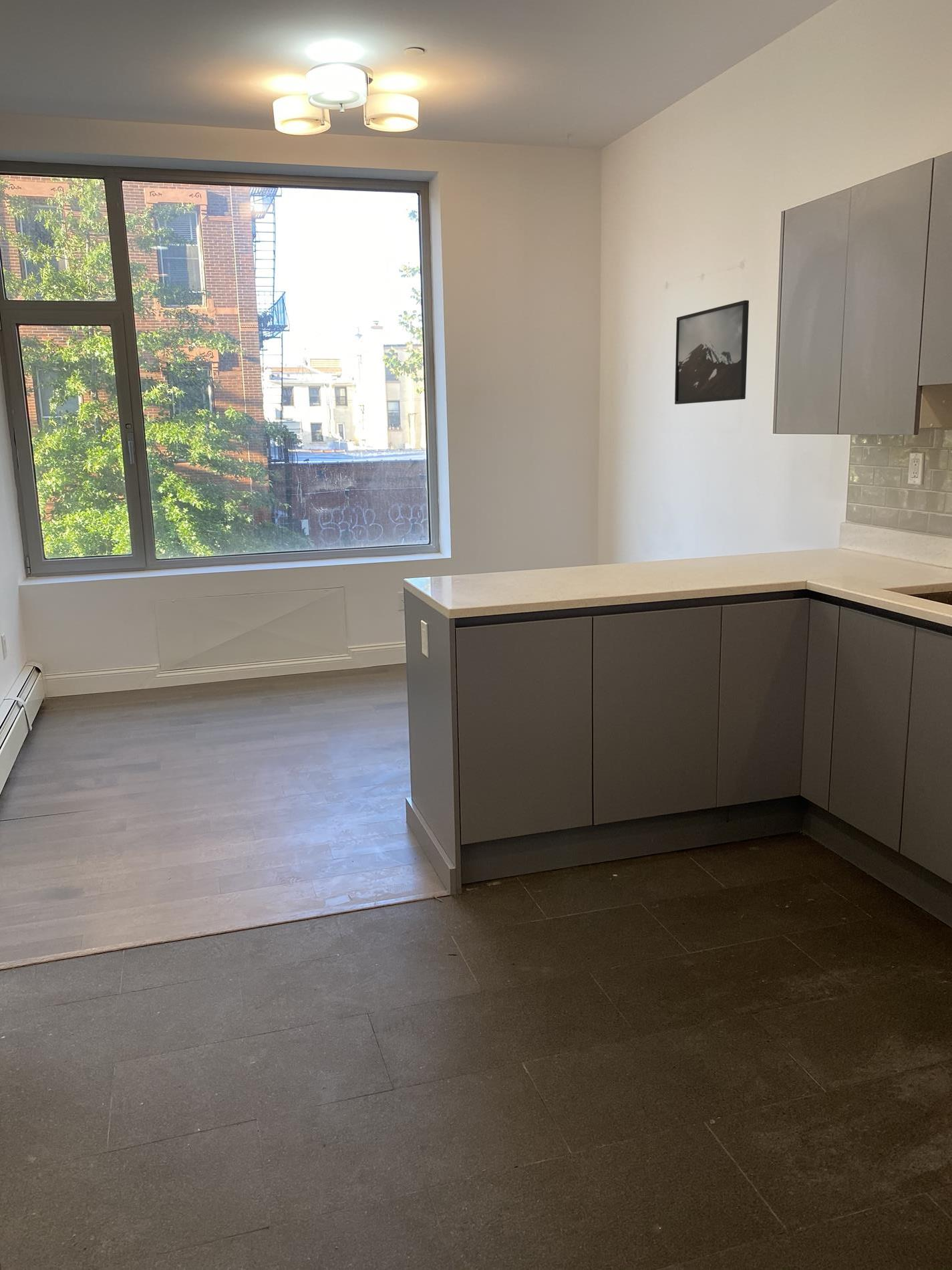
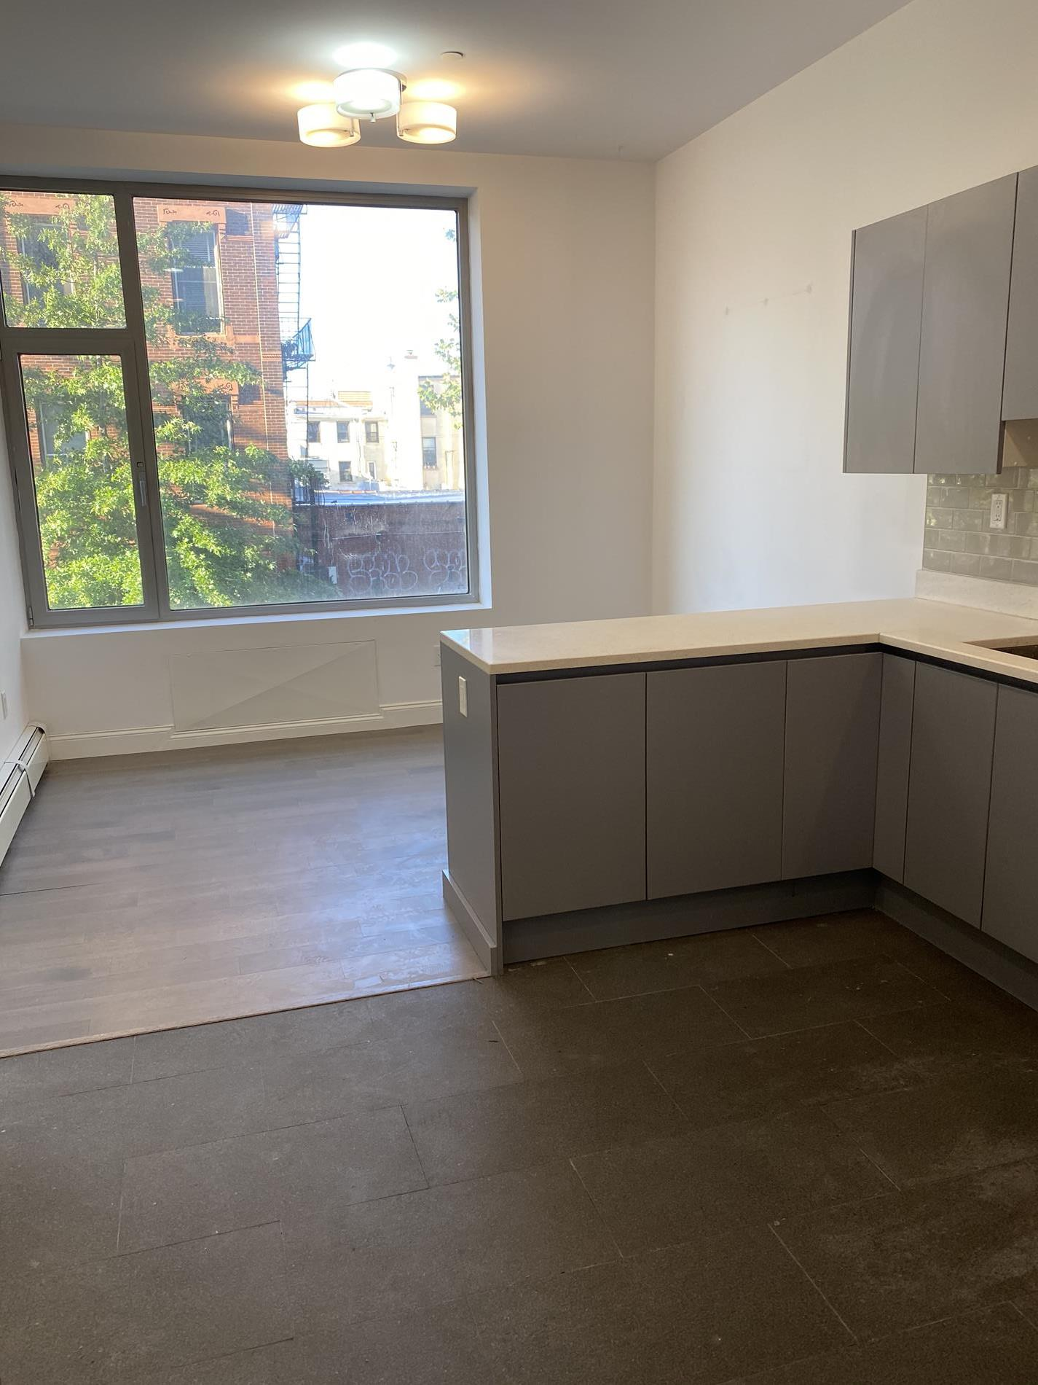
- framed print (709, 356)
